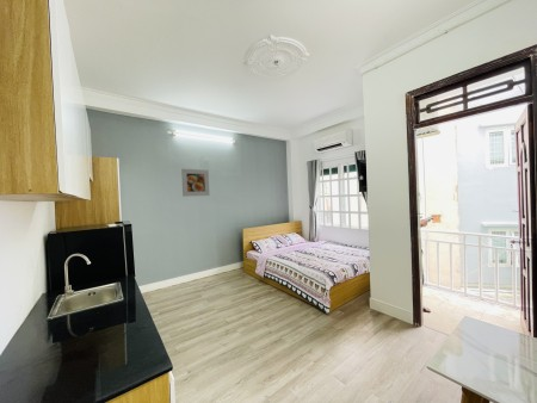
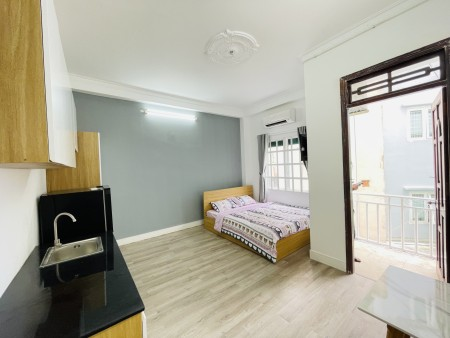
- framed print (196, 182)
